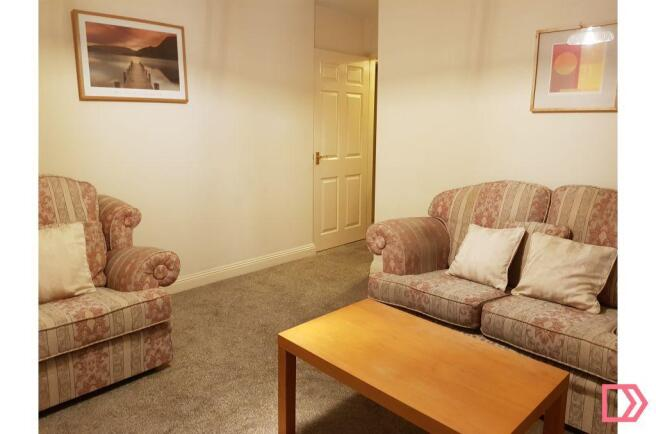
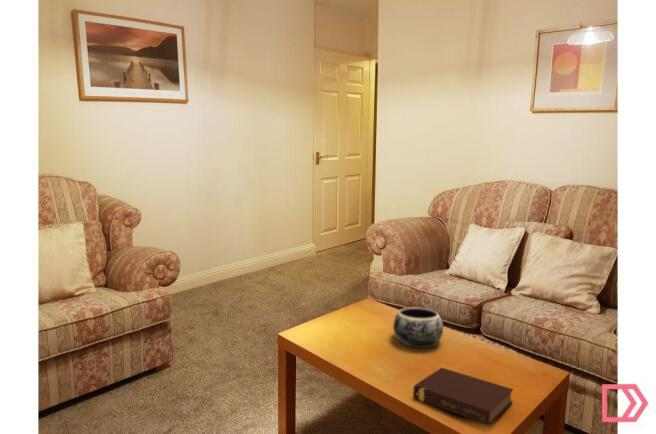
+ book (462, 394)
+ decorative bowl (417, 327)
